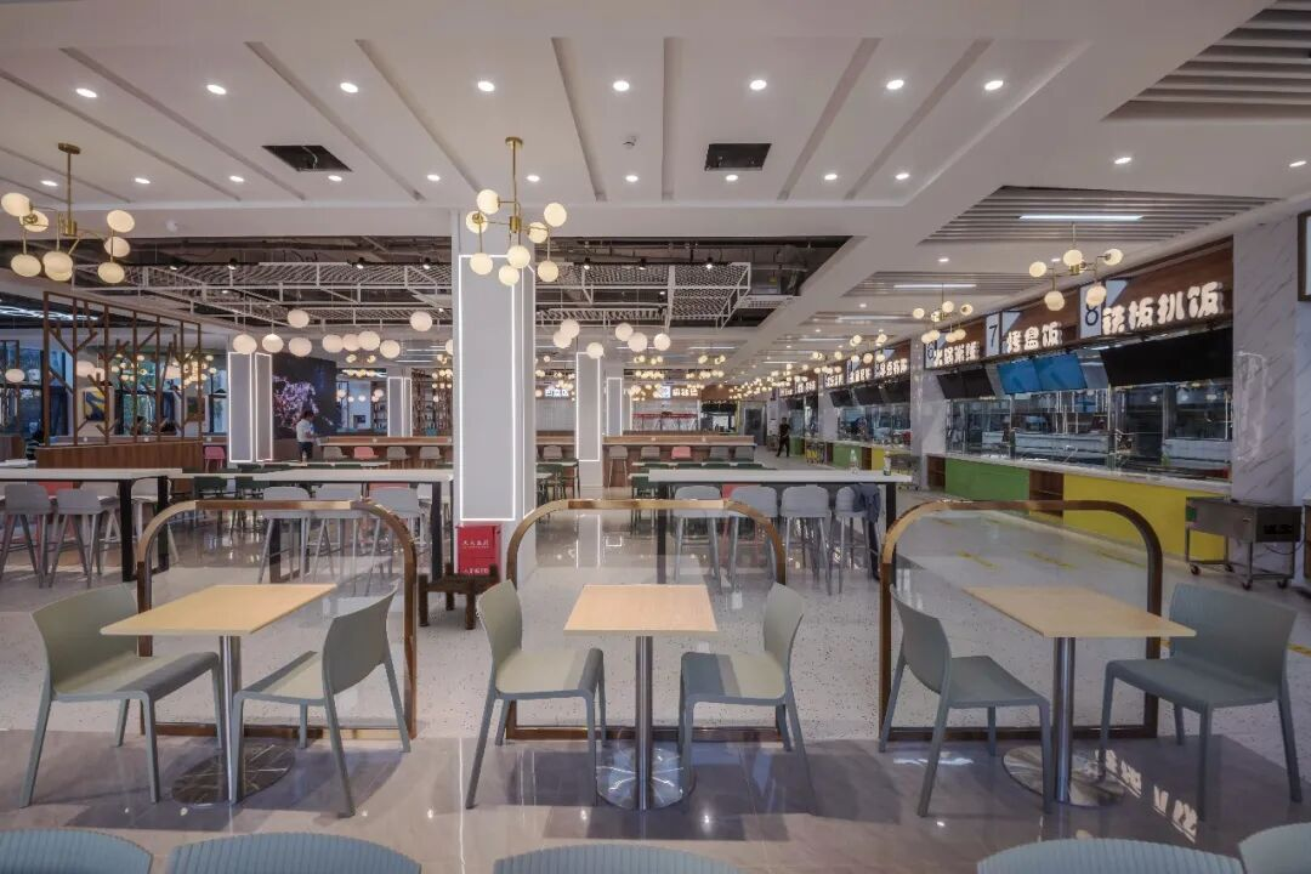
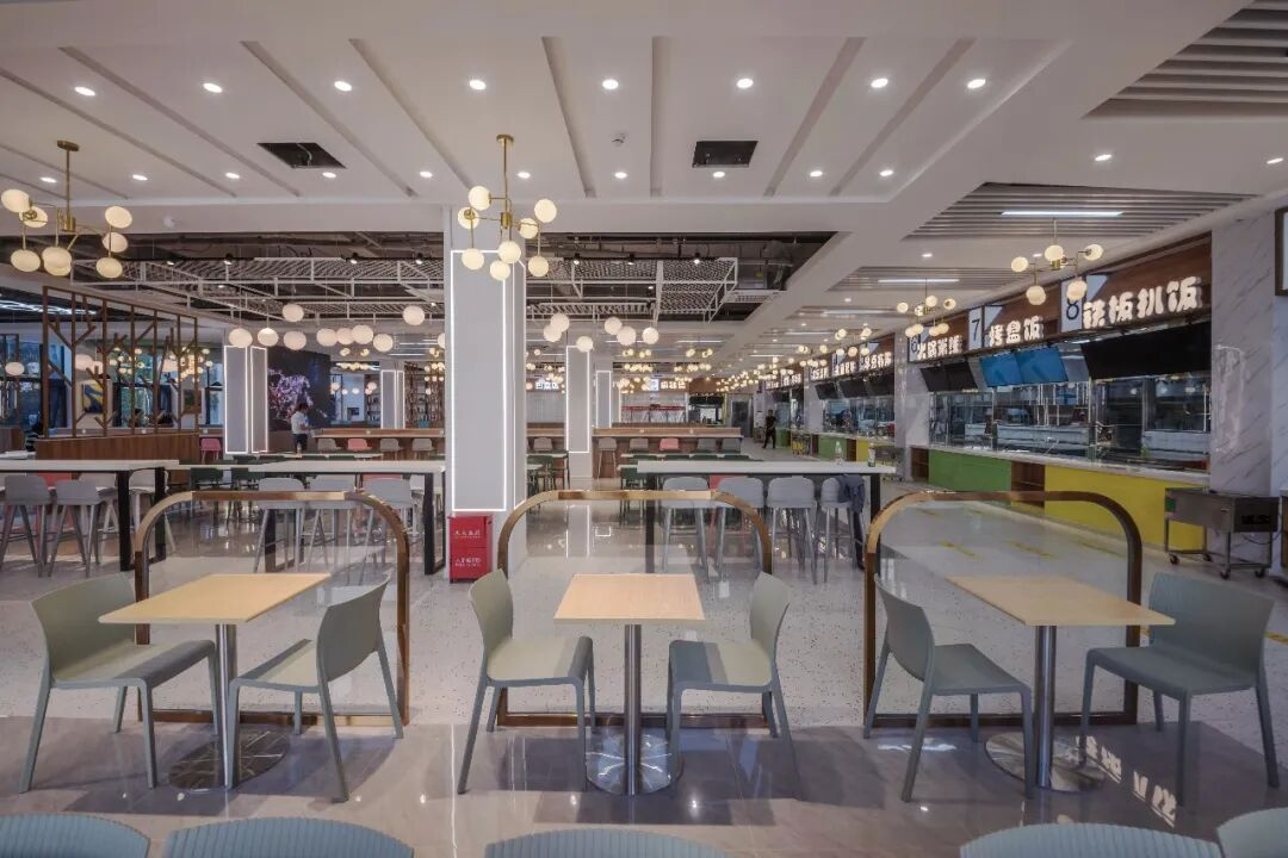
- stool (459, 592)
